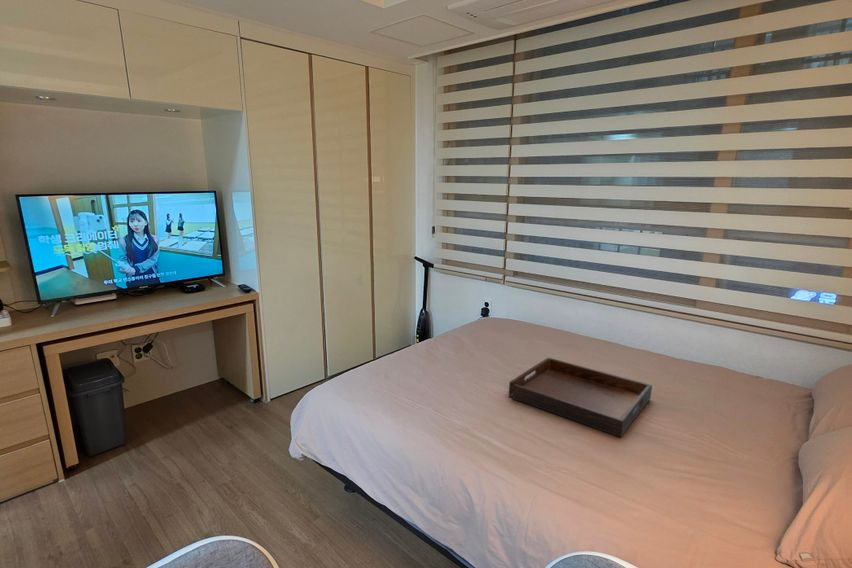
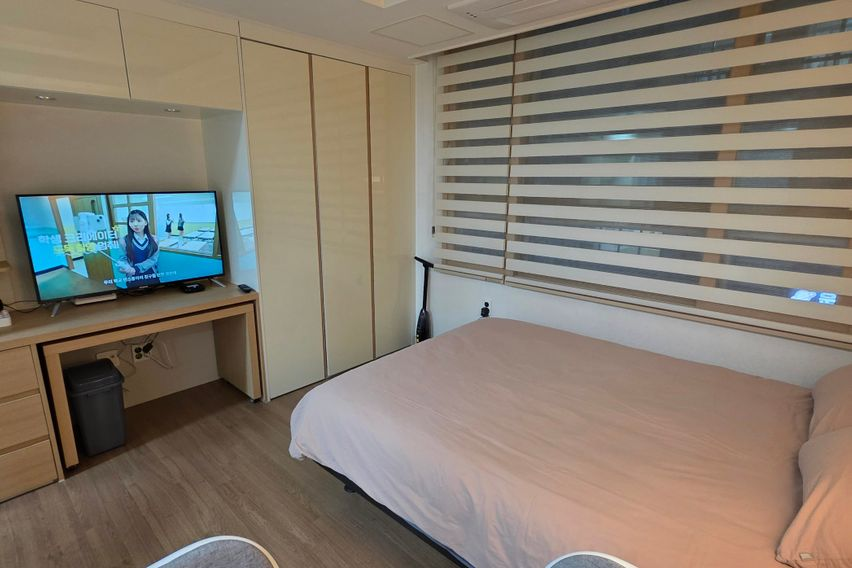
- serving tray (578, 390)
